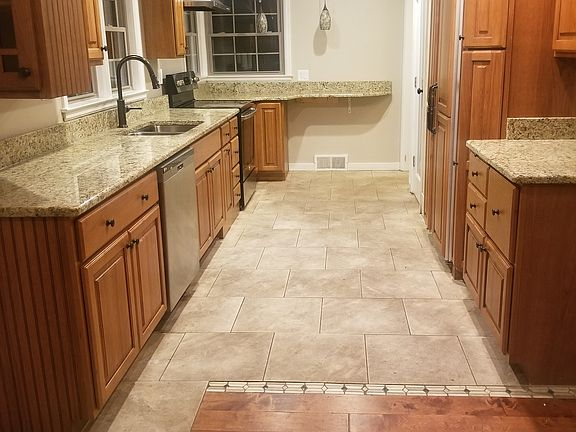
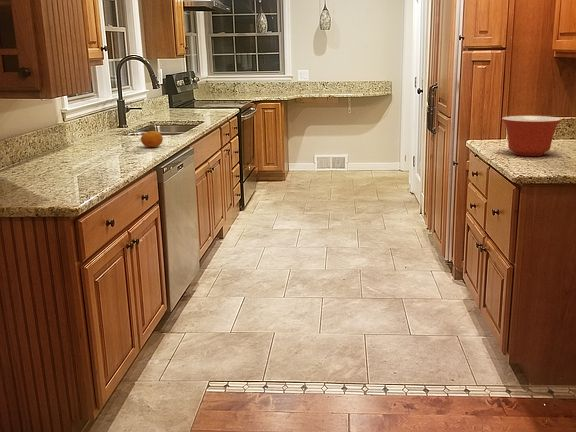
+ fruit (151, 139)
+ mixing bowl (529, 136)
